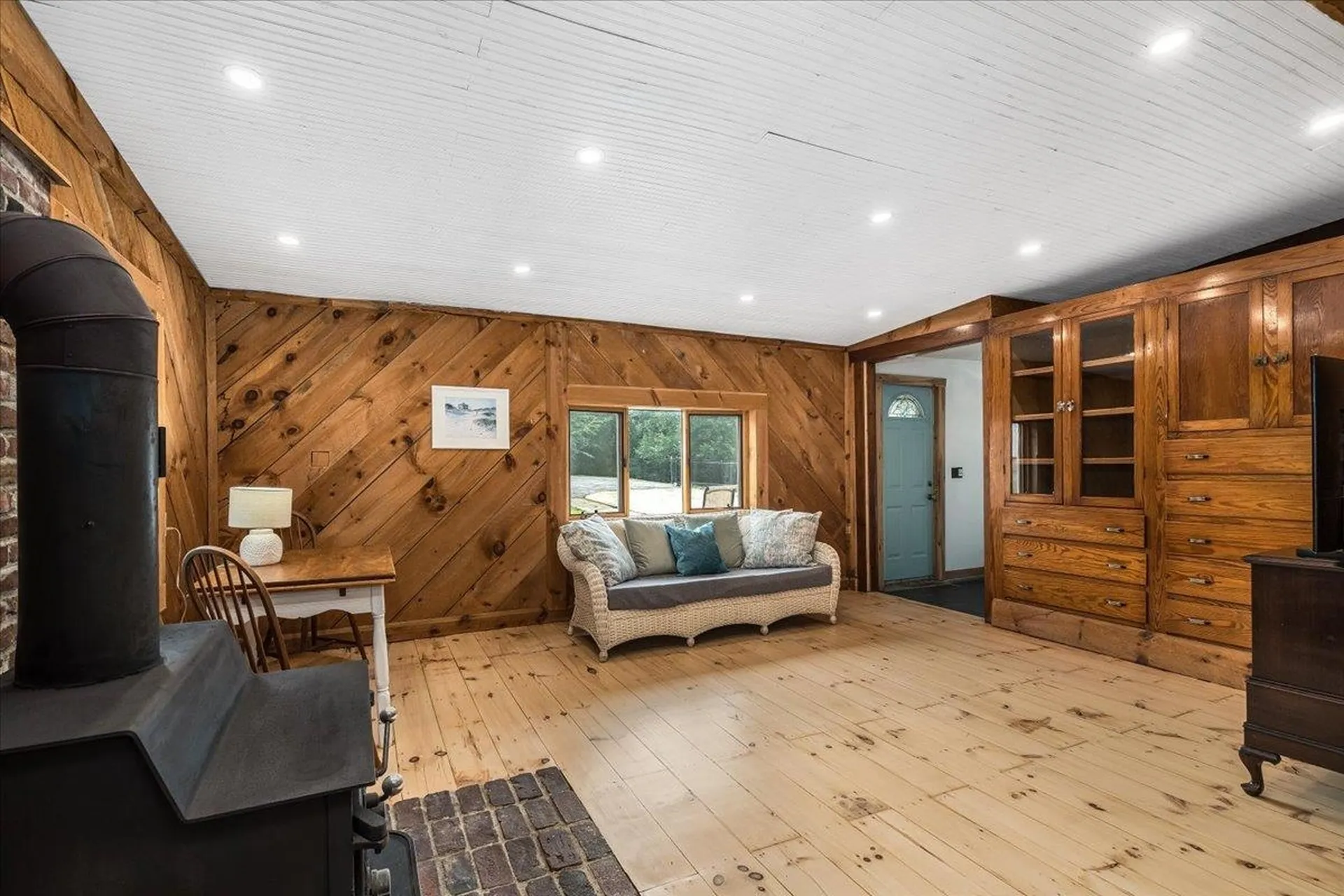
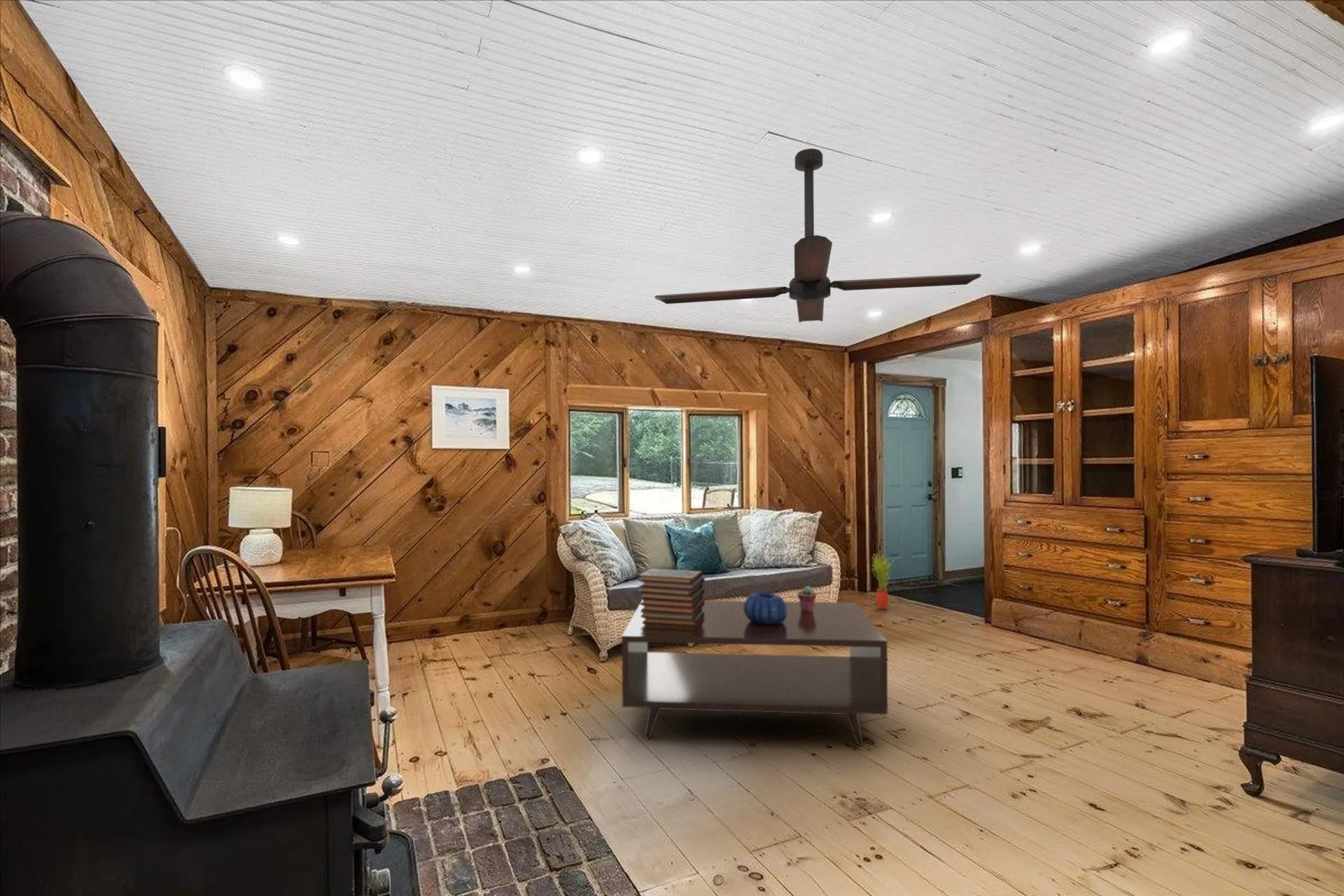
+ potted succulent (806, 597)
+ potted plant (882, 581)
+ coffee table (750, 667)
+ ceiling fan (808, 227)
+ book stack (671, 596)
+ decorative bowl (765, 607)
